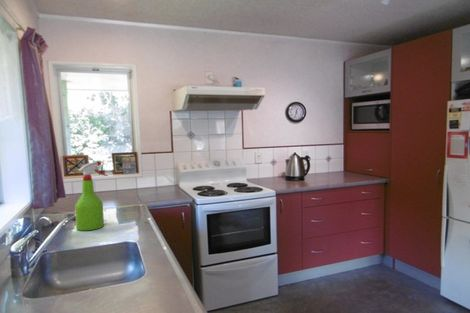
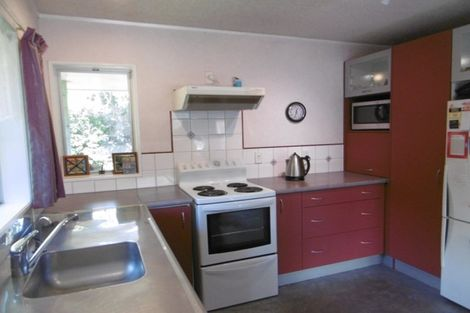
- spray bottle (92, 194)
